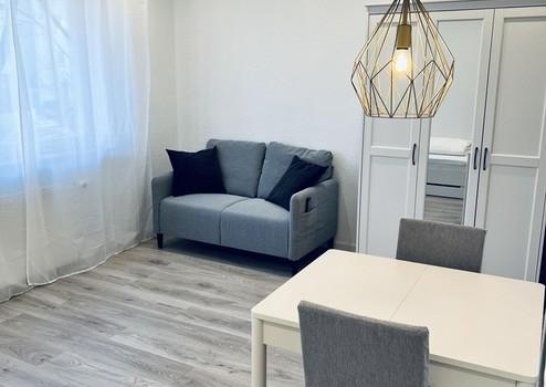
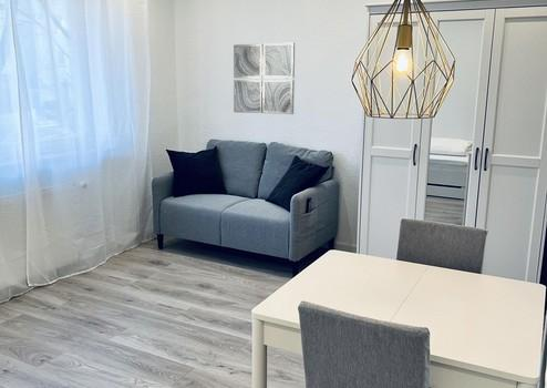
+ wall art (262, 80)
